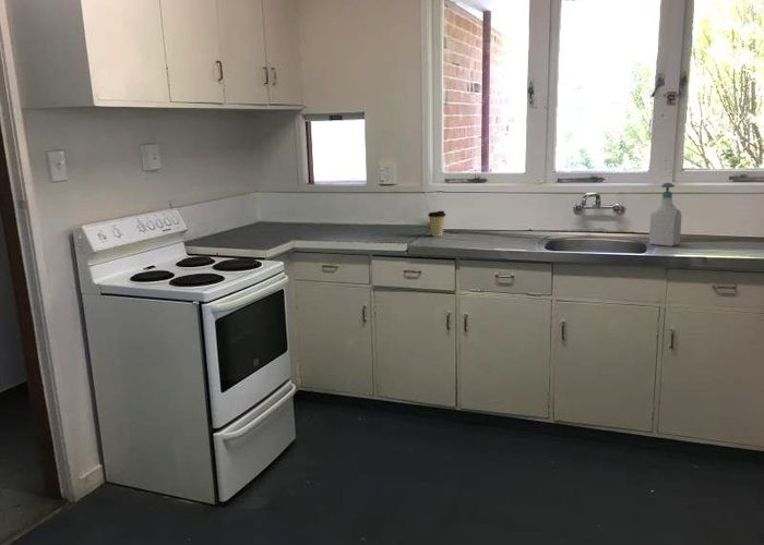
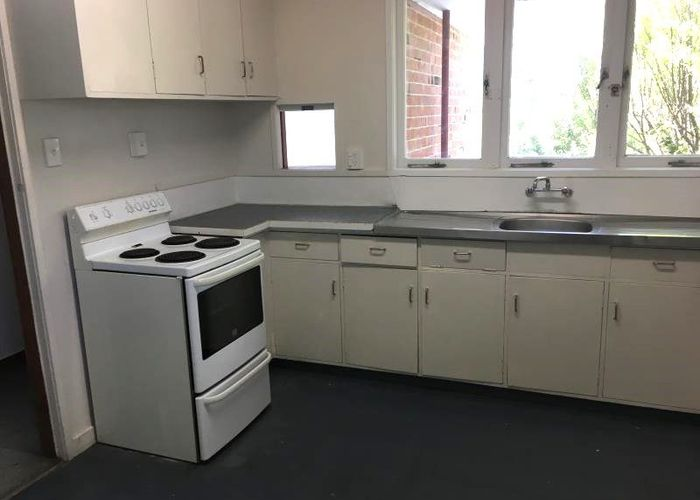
- soap bottle (667, 213)
- coffee cup (437, 223)
